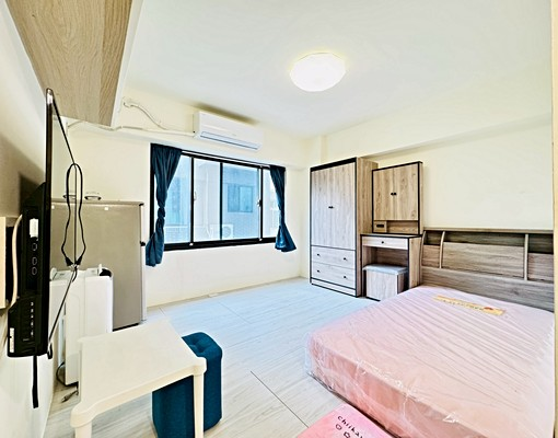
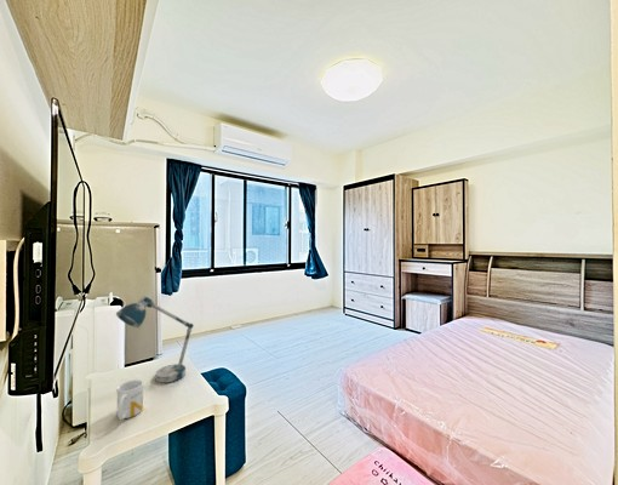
+ mug (130, 400)
+ desk lamp (139, 326)
